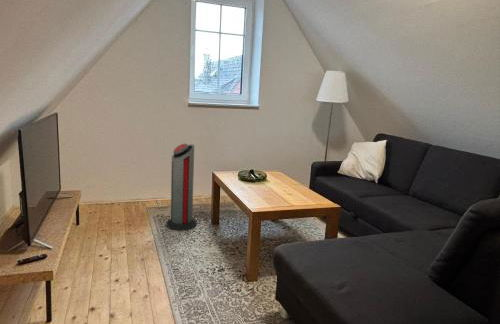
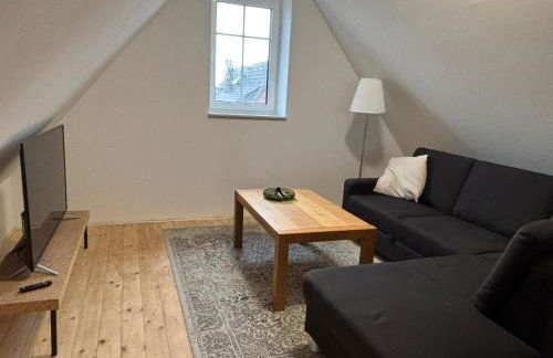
- air purifier (182, 185)
